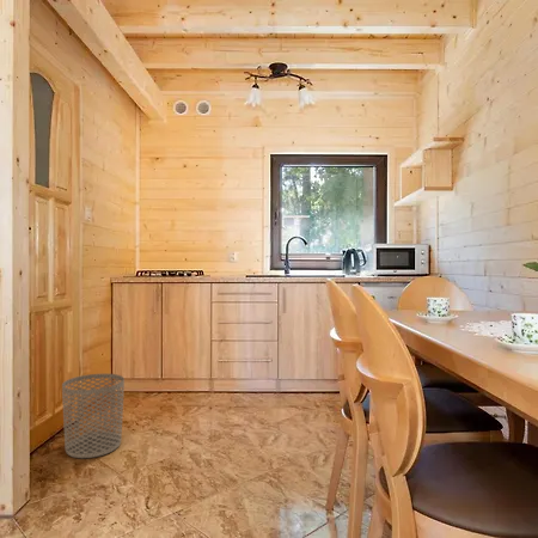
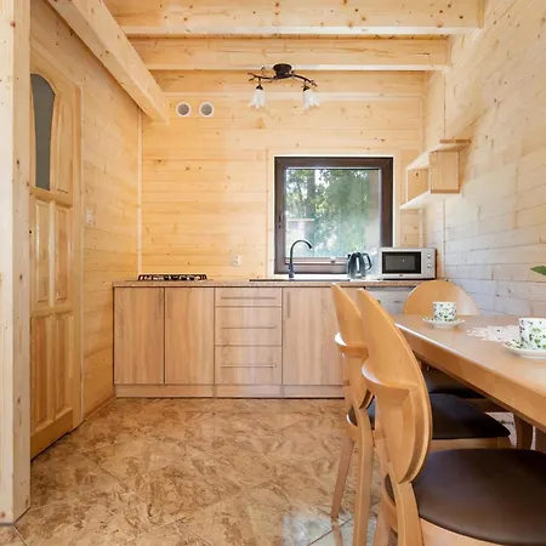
- waste bin (93, 414)
